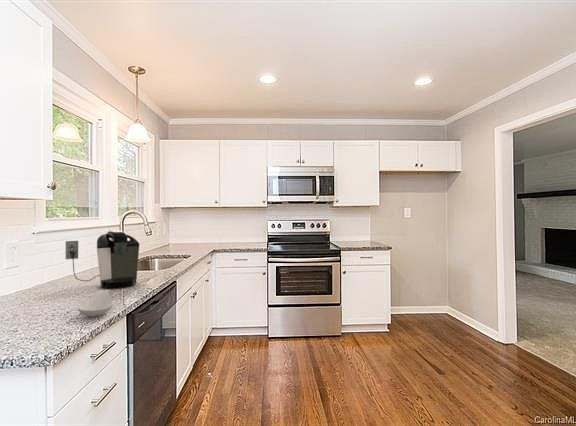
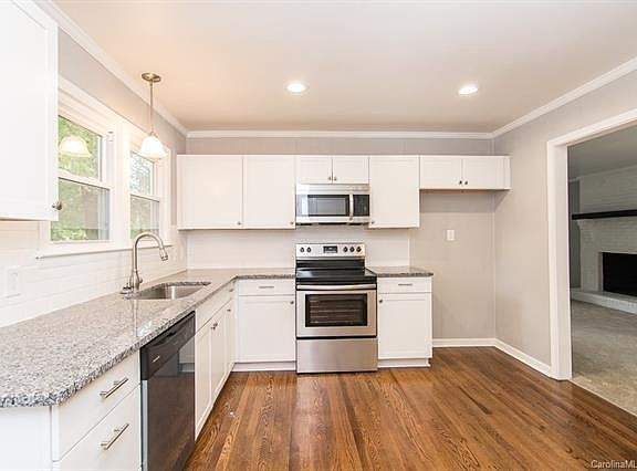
- coffee maker (105, 258)
- spoon rest (99, 301)
